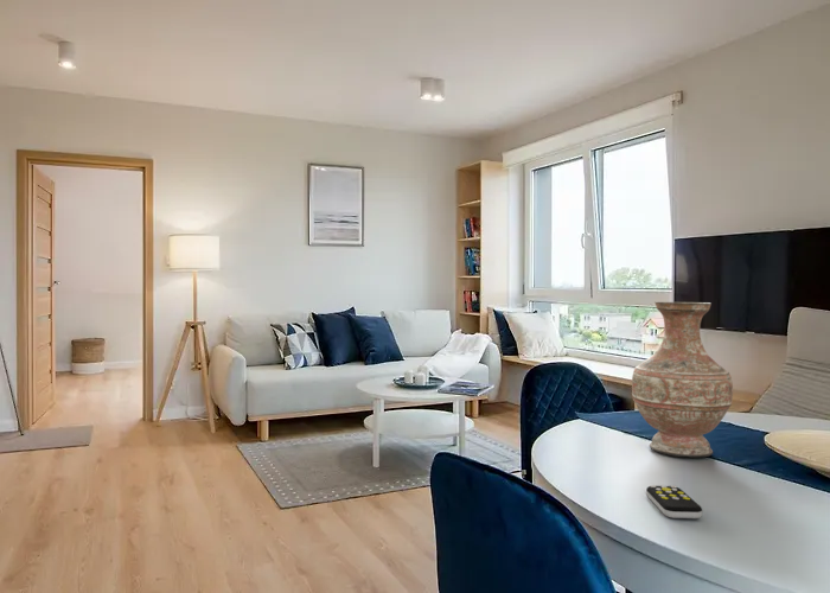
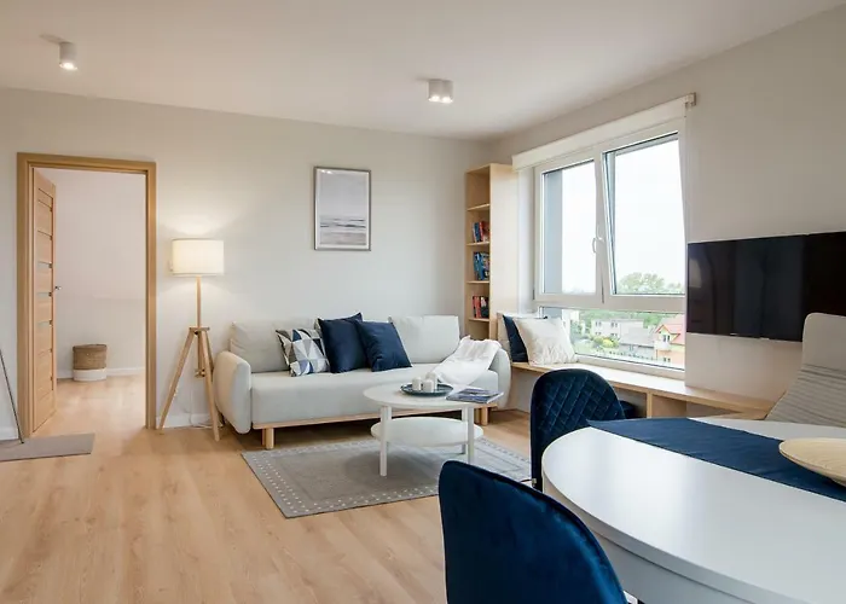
- vase (681, 376)
- remote control (672, 500)
